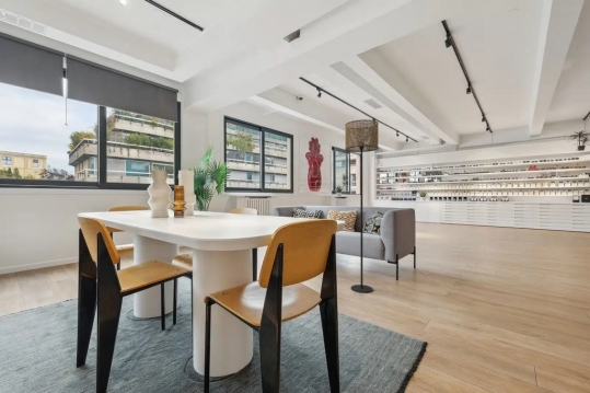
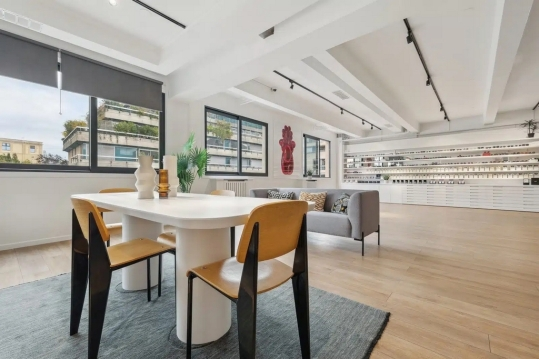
- floor lamp (361, 206)
